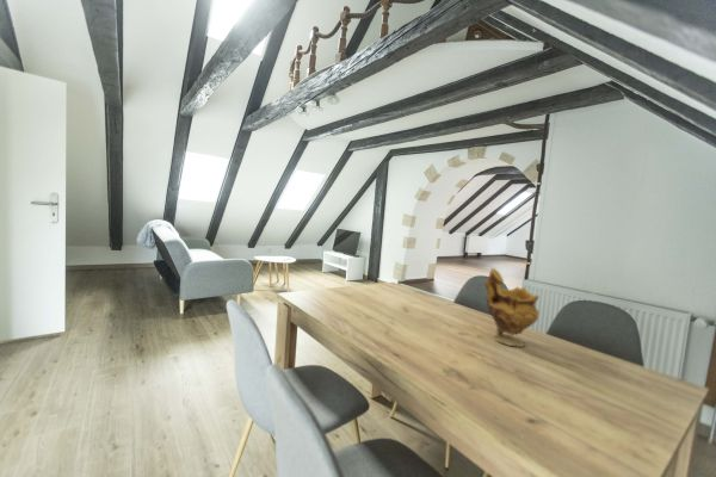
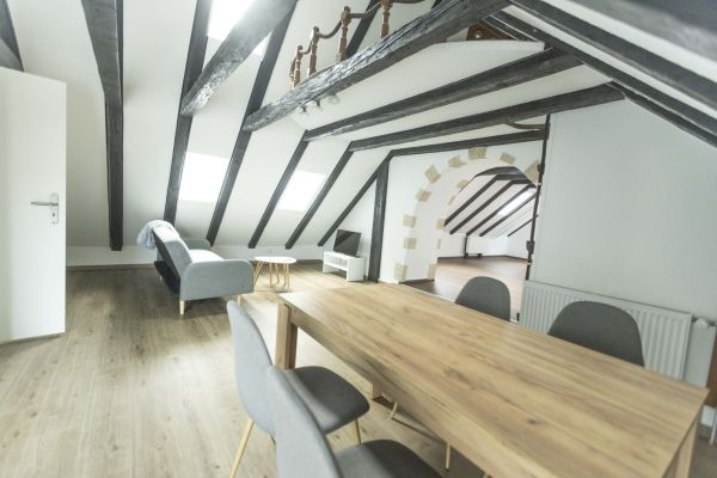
- vase (513, 306)
